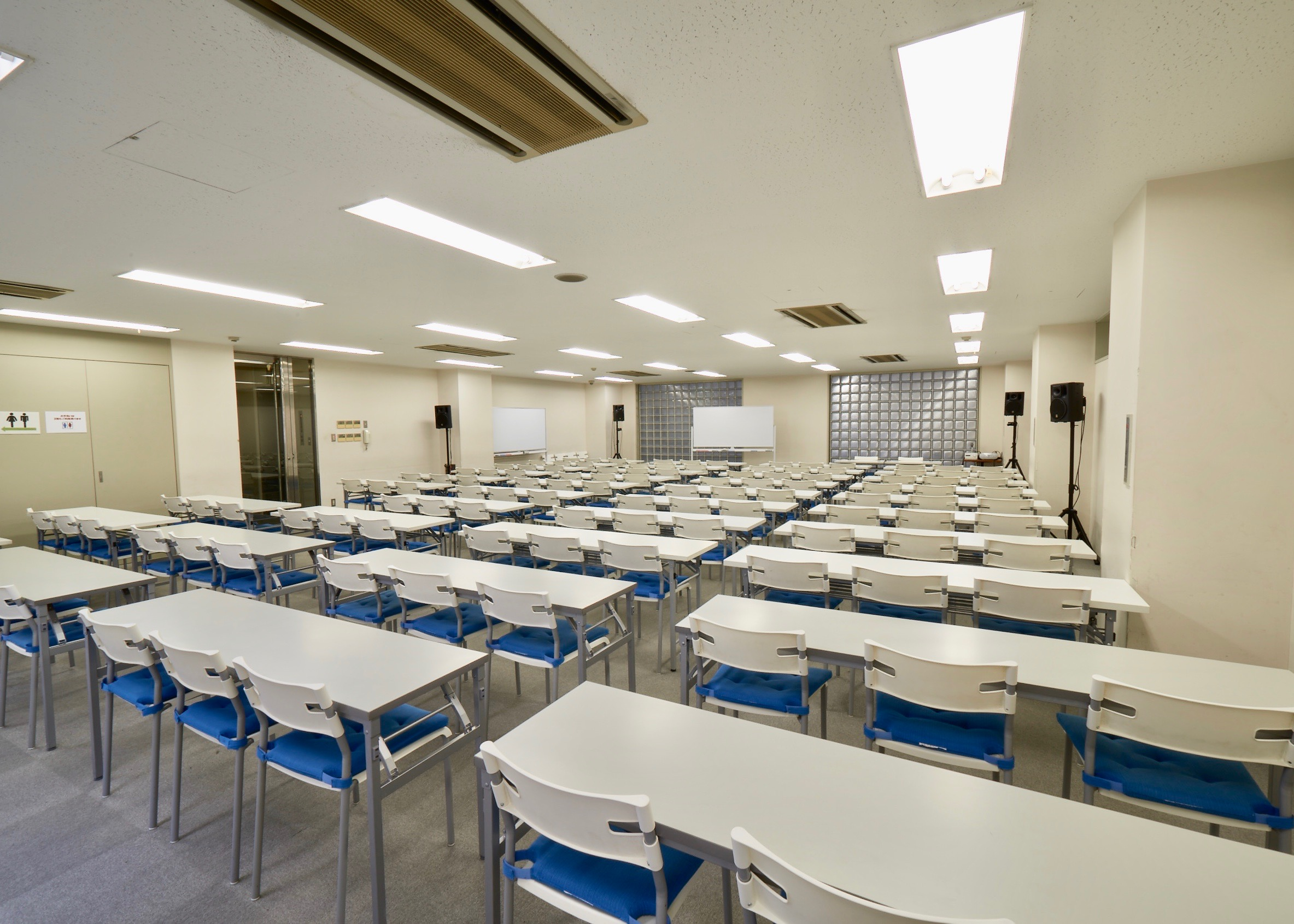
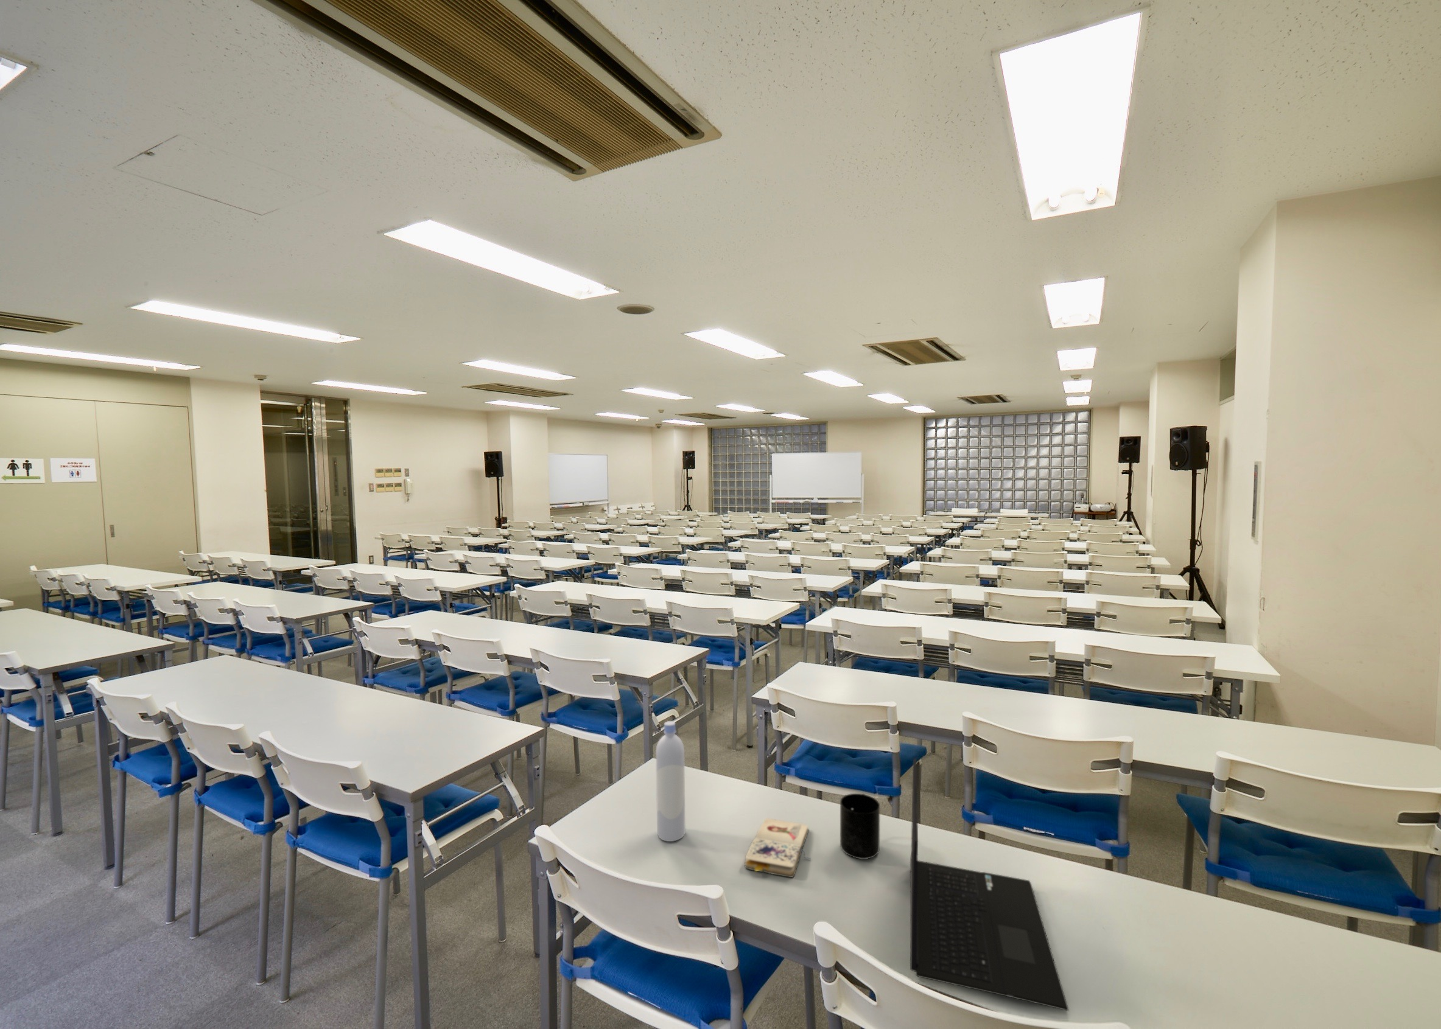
+ bottle (670, 778)
+ paperback book (778, 846)
+ mug (860, 823)
+ laptop (976, 871)
